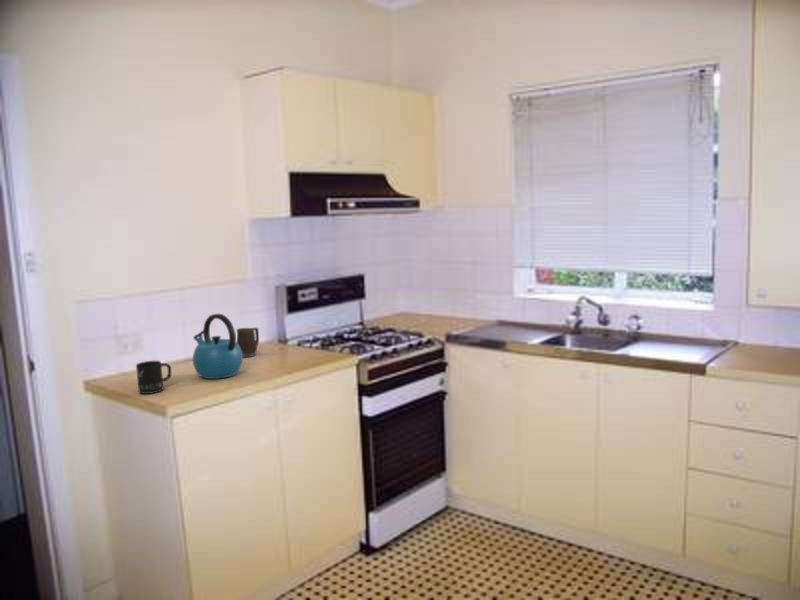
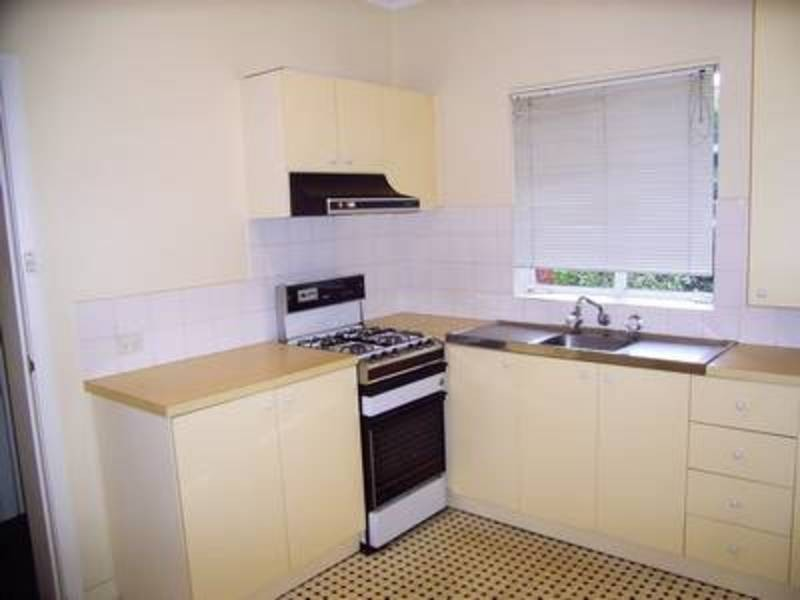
- kettle (214, 344)
- mug (155, 376)
- mug (248, 341)
